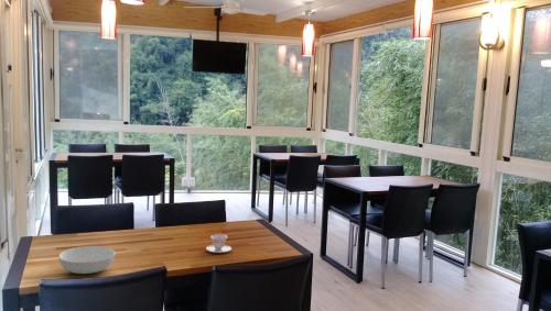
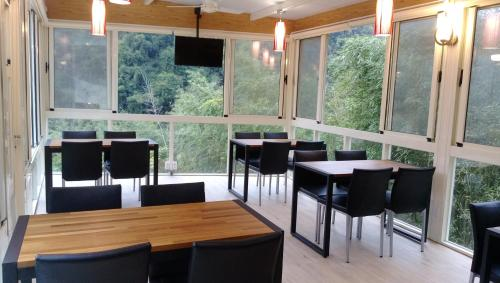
- serving bowl (87, 262)
- teacup (218, 243)
